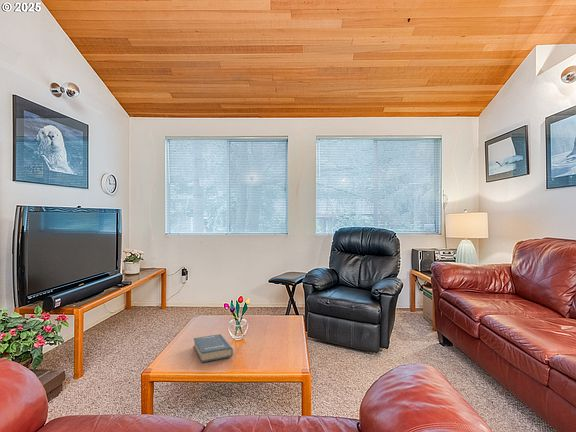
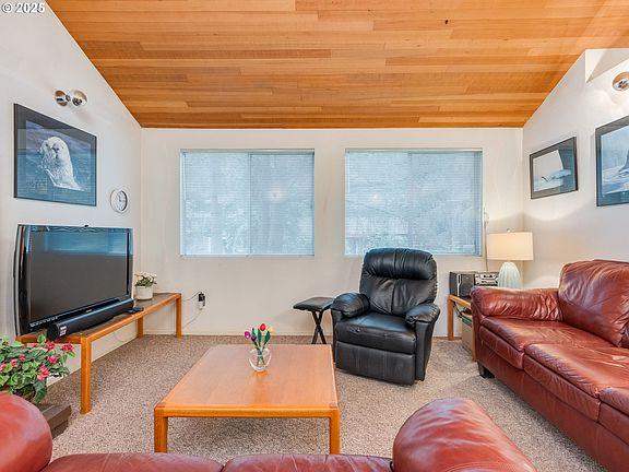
- hardback book (212, 347)
